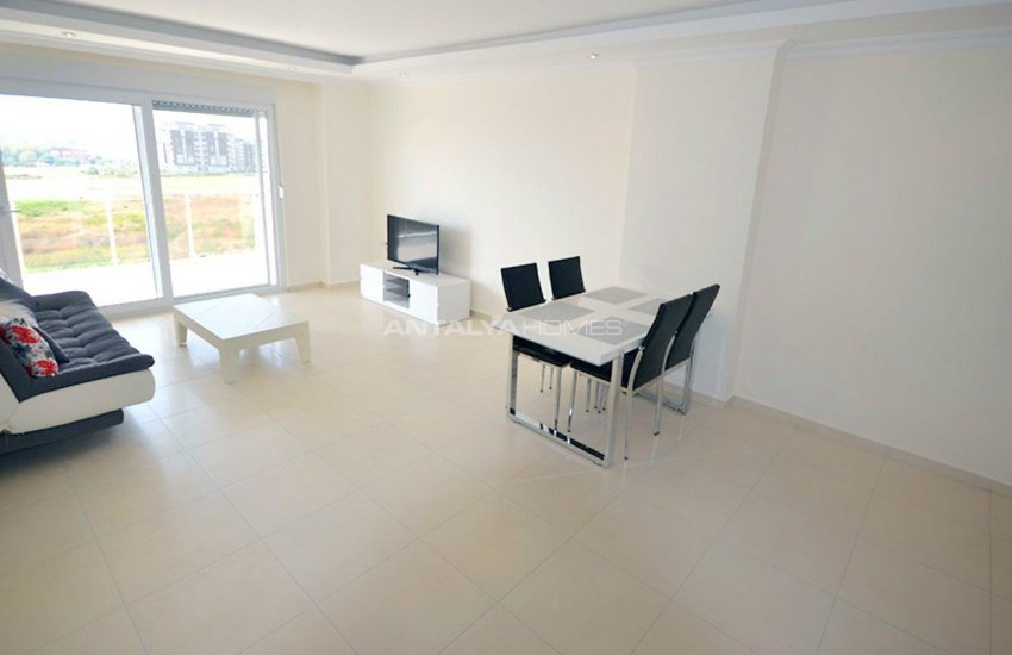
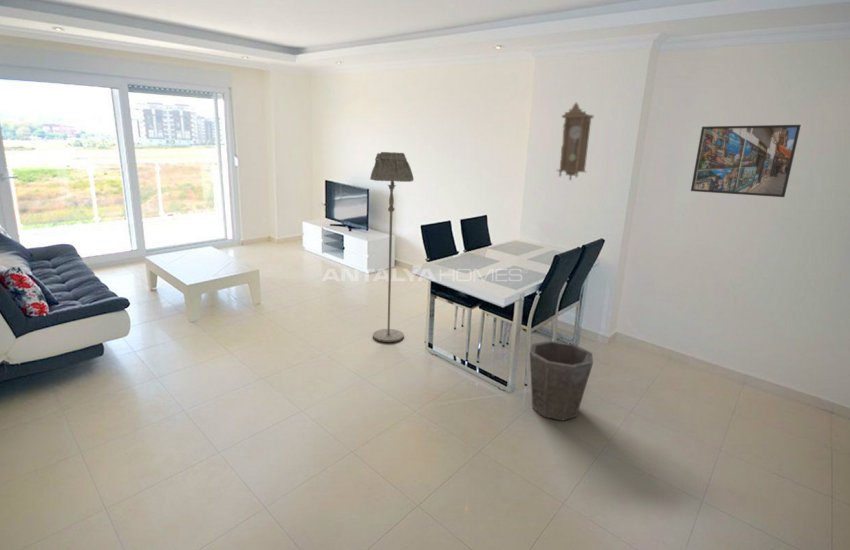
+ floor lamp (390, 248)
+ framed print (741, 160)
+ pendulum clock (574, 142)
+ waste bin (557, 380)
